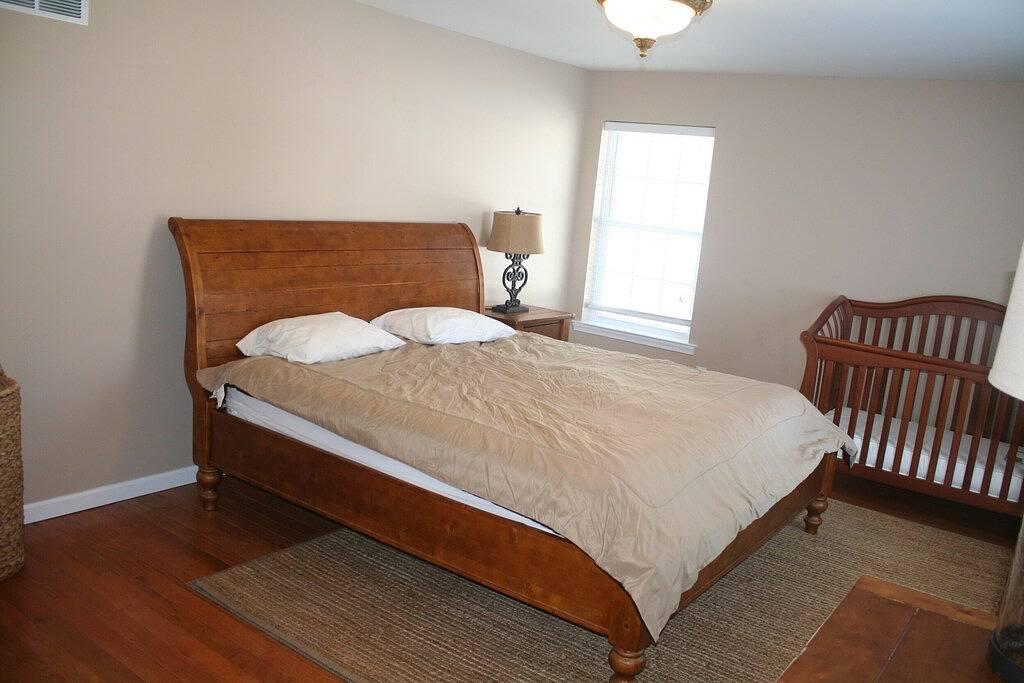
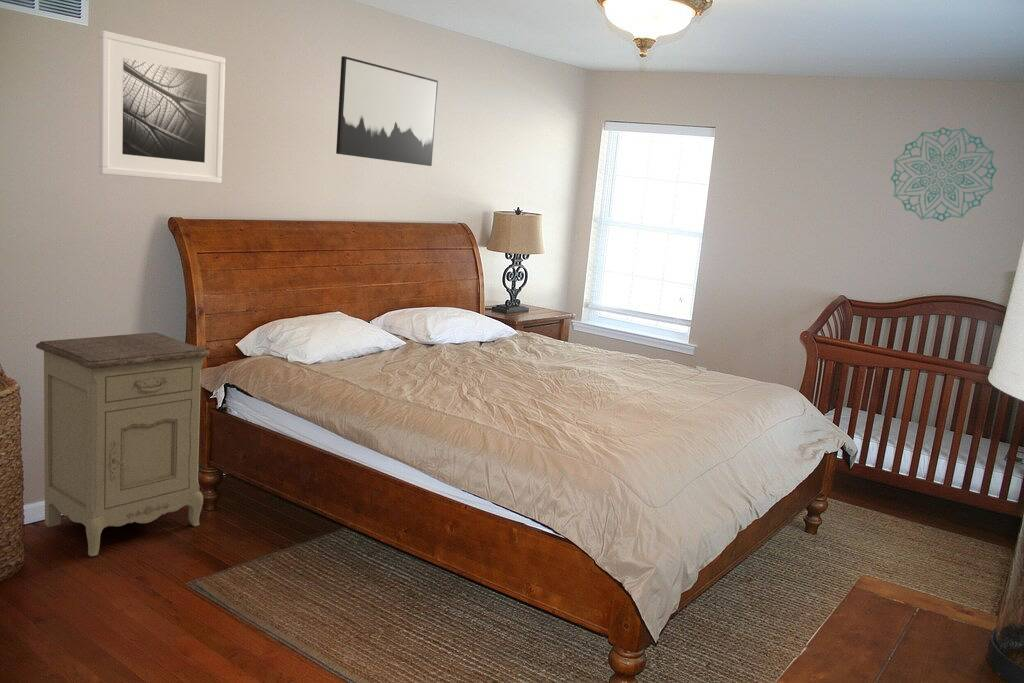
+ wall art (389, 115)
+ wall decoration (943, 175)
+ nightstand (129, 439)
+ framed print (165, 112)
